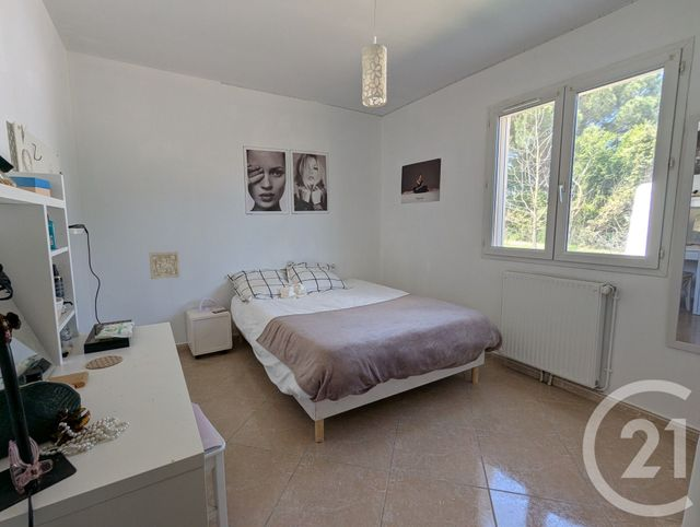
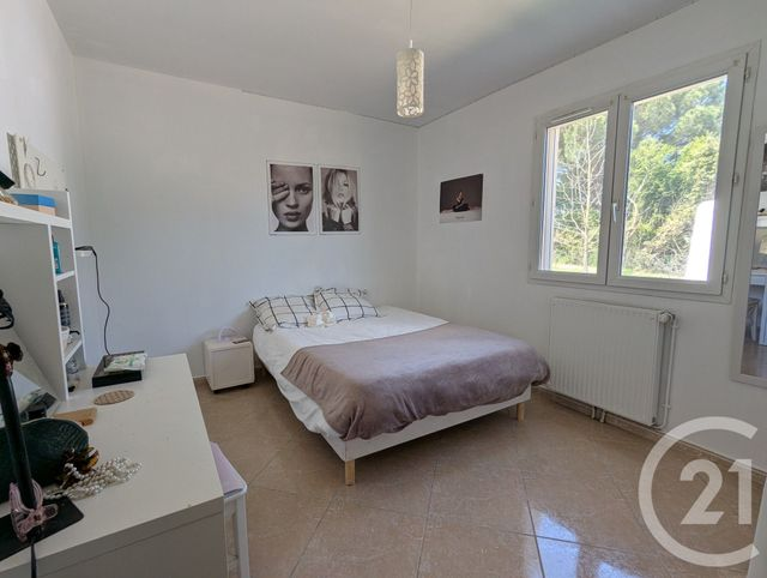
- wall ornament (164, 266)
